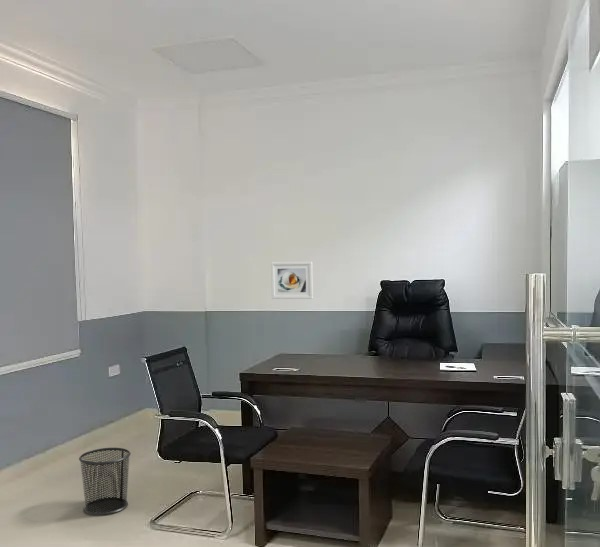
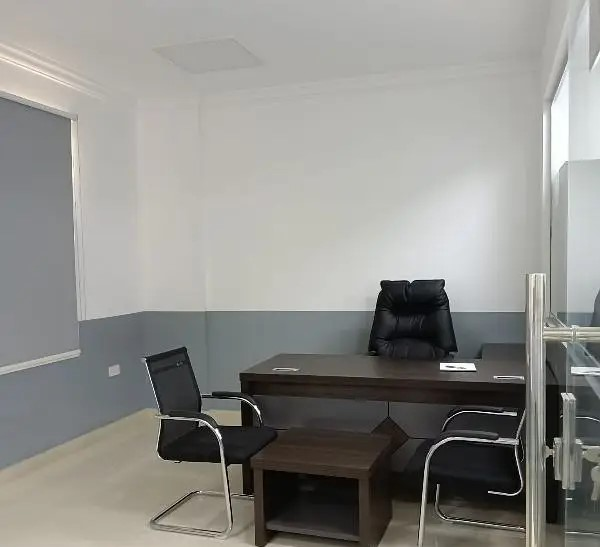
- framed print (291, 280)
- waste bin (105, 480)
